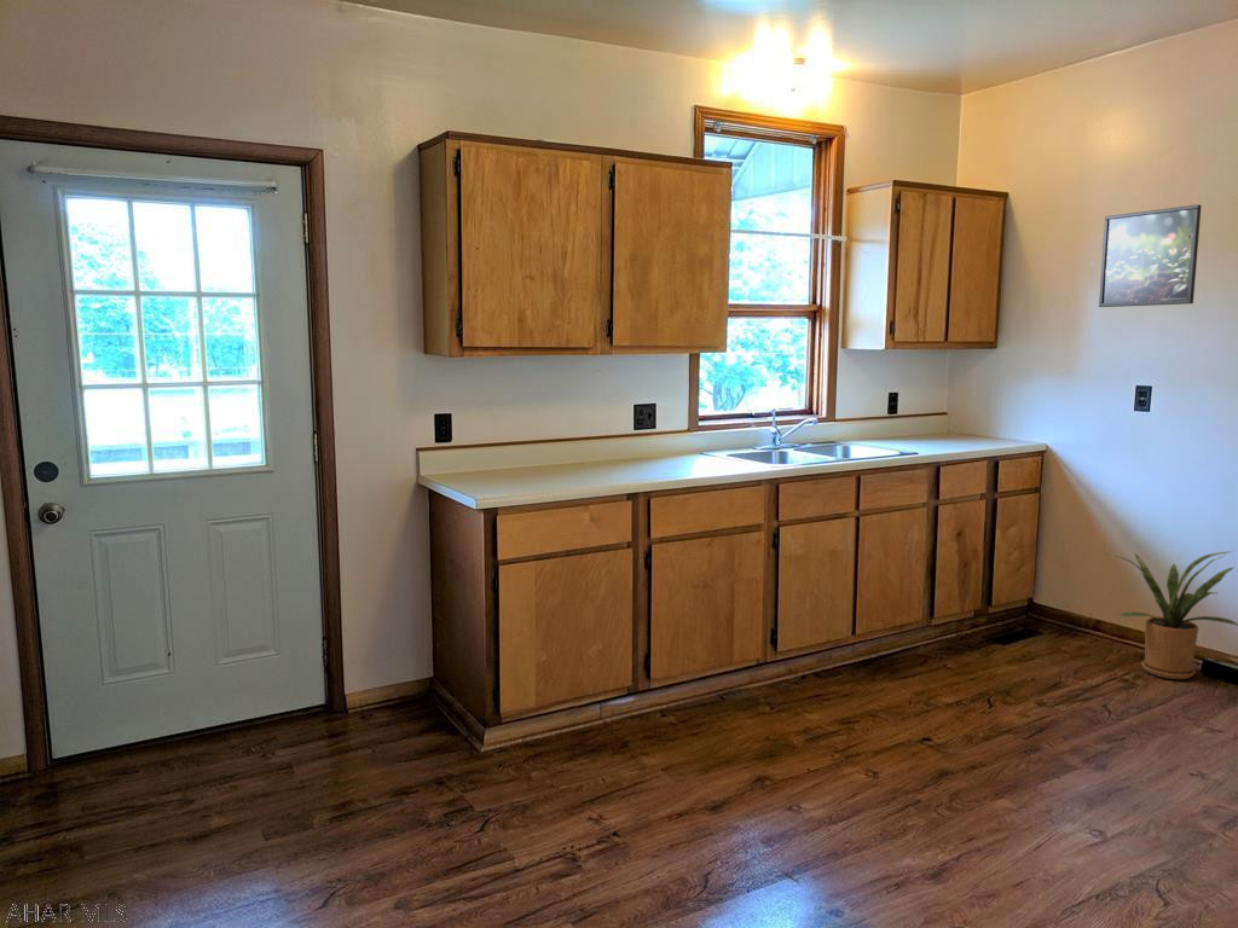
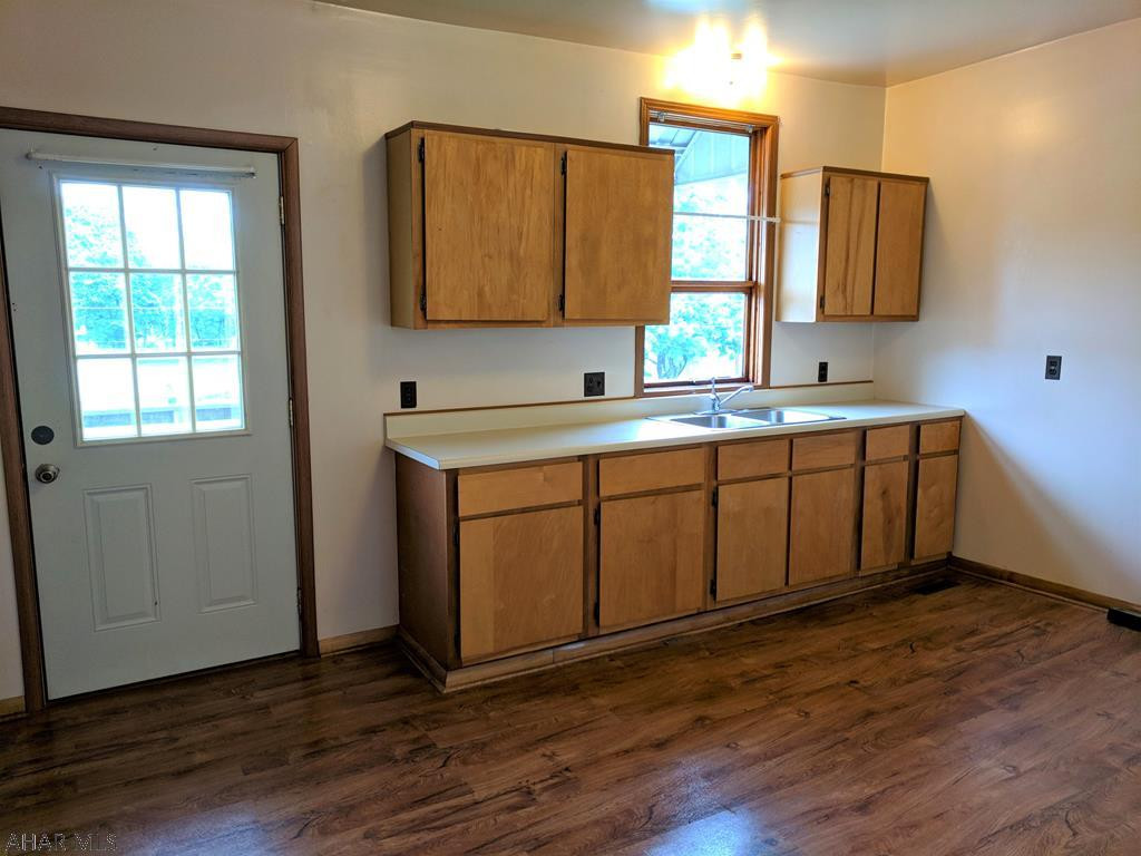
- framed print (1147, 257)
- house plant (1174, 608)
